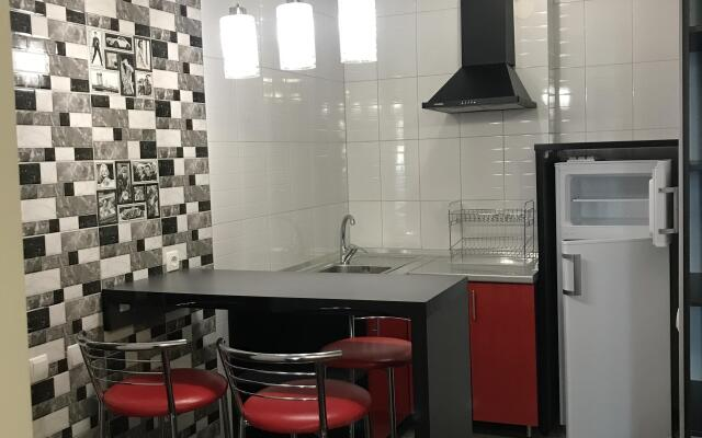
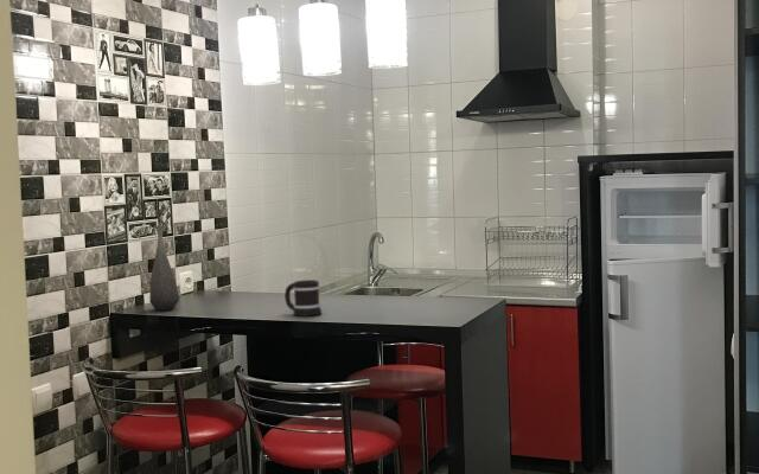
+ bottle (162, 267)
+ mug (301, 297)
